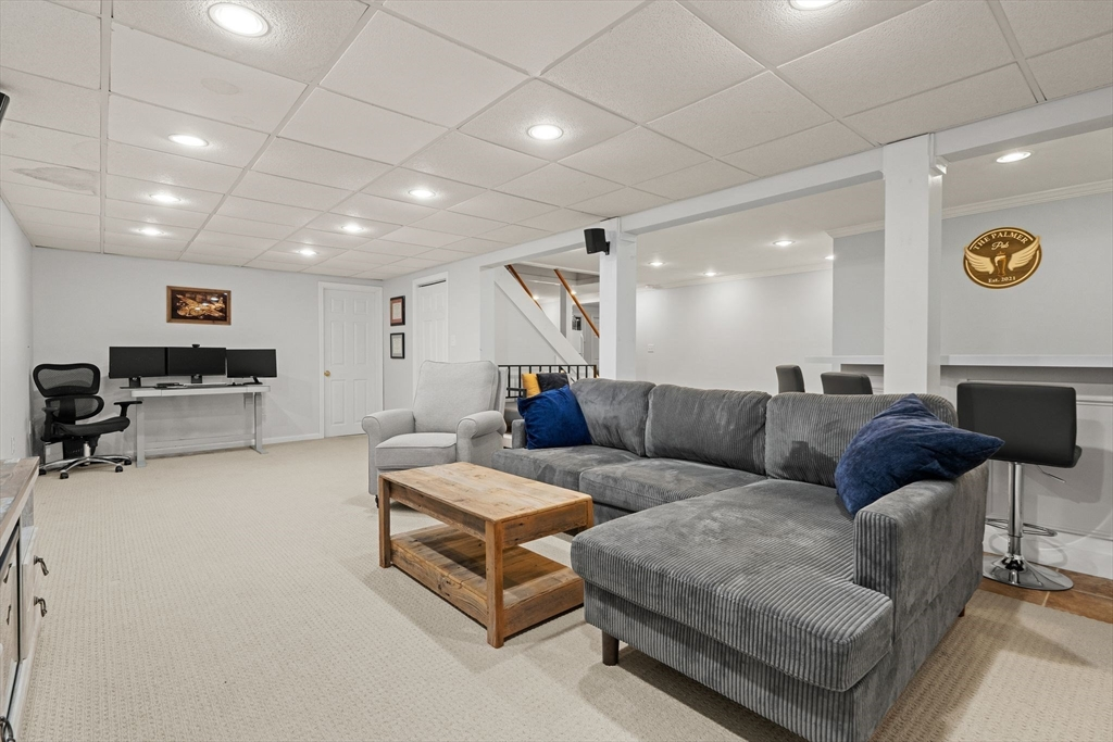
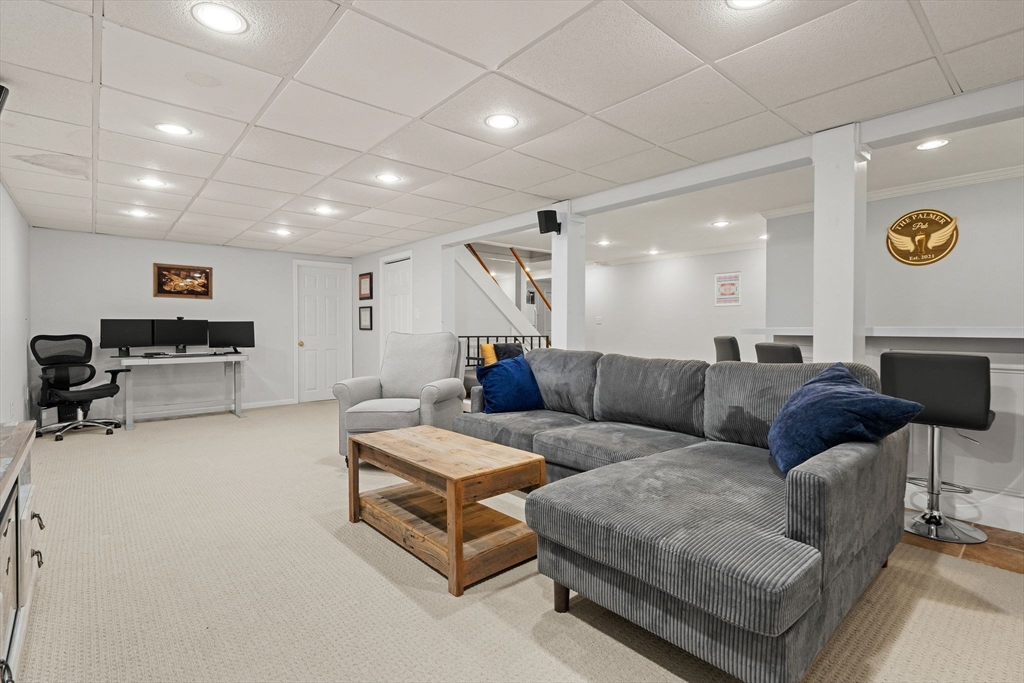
+ wall art (727, 289)
